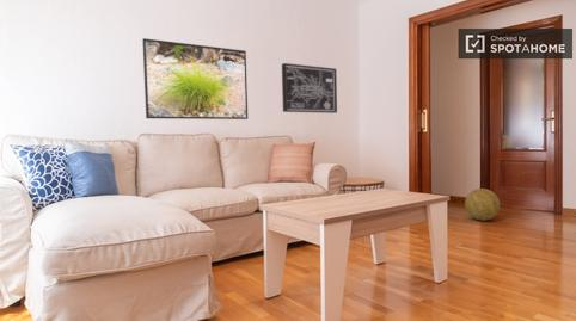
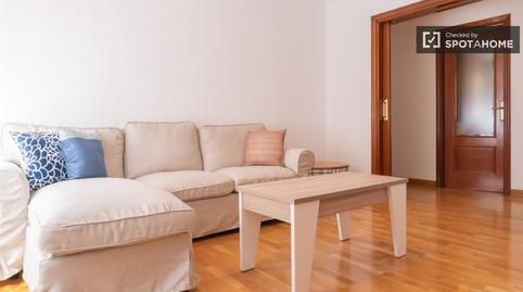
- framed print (198, 81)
- decorative ball (482, 204)
- wall art (310, 88)
